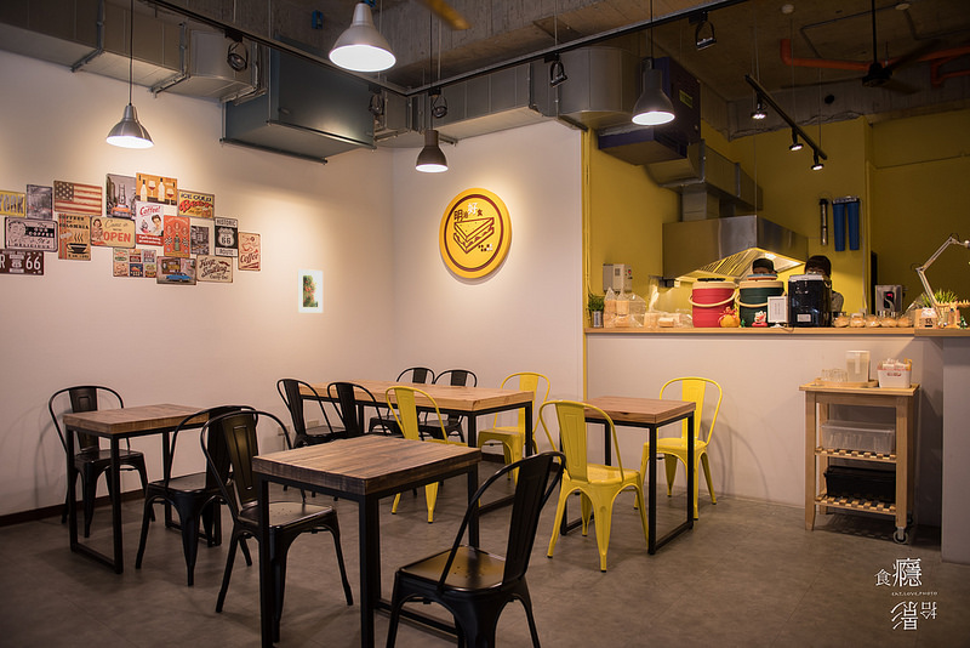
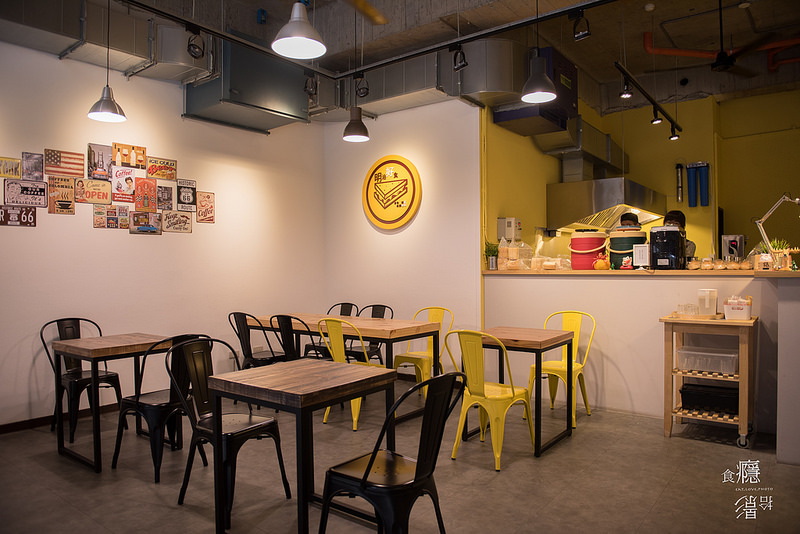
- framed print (309, 291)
